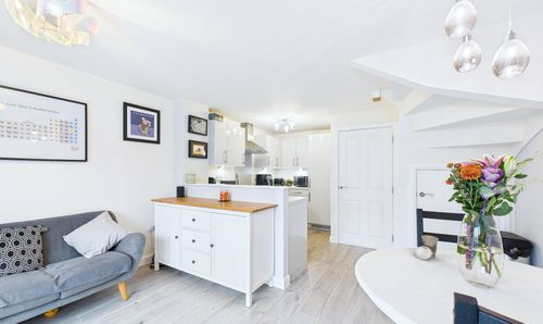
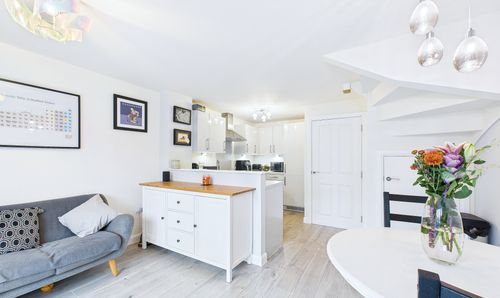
- cup (427, 247)
